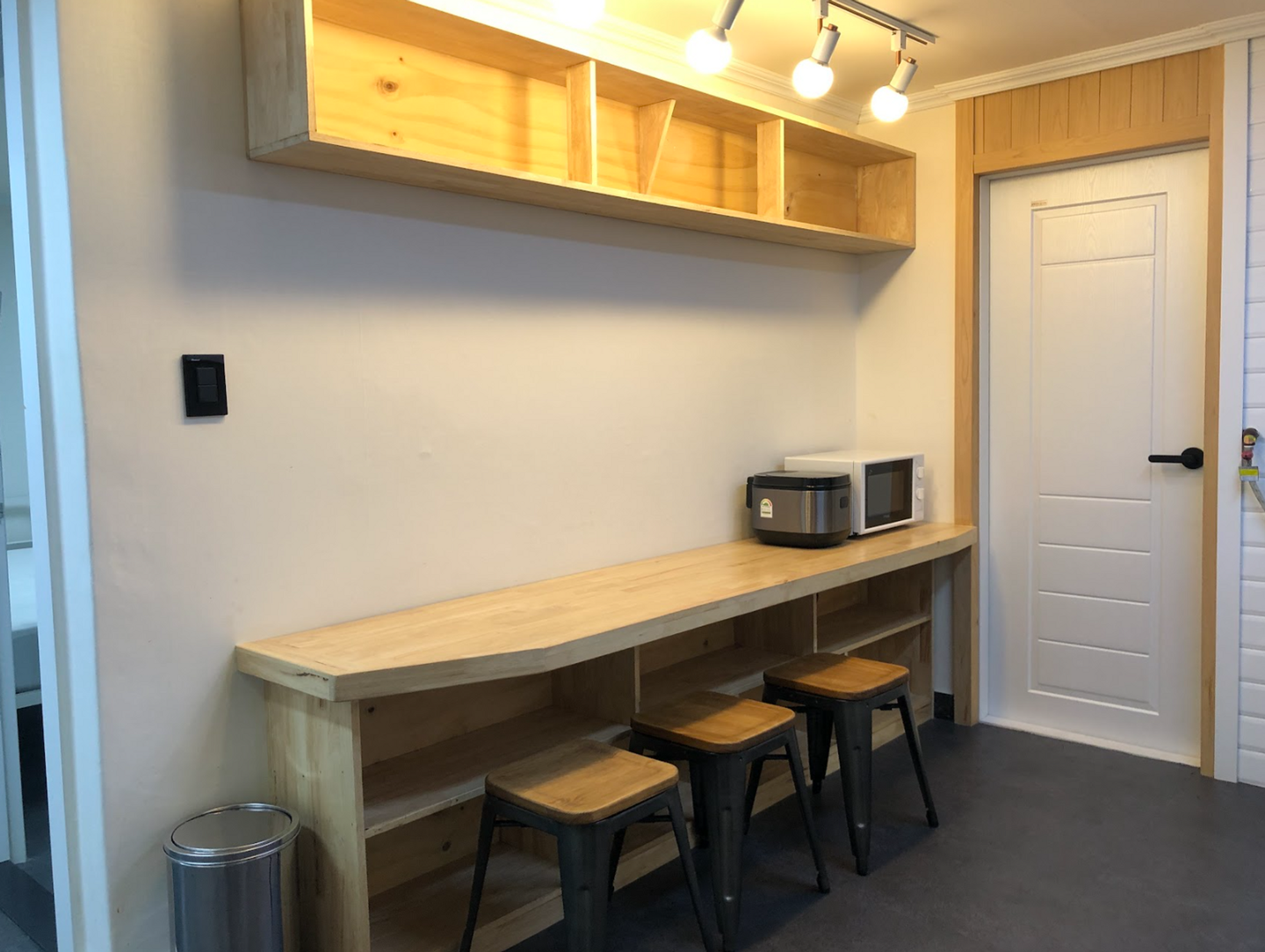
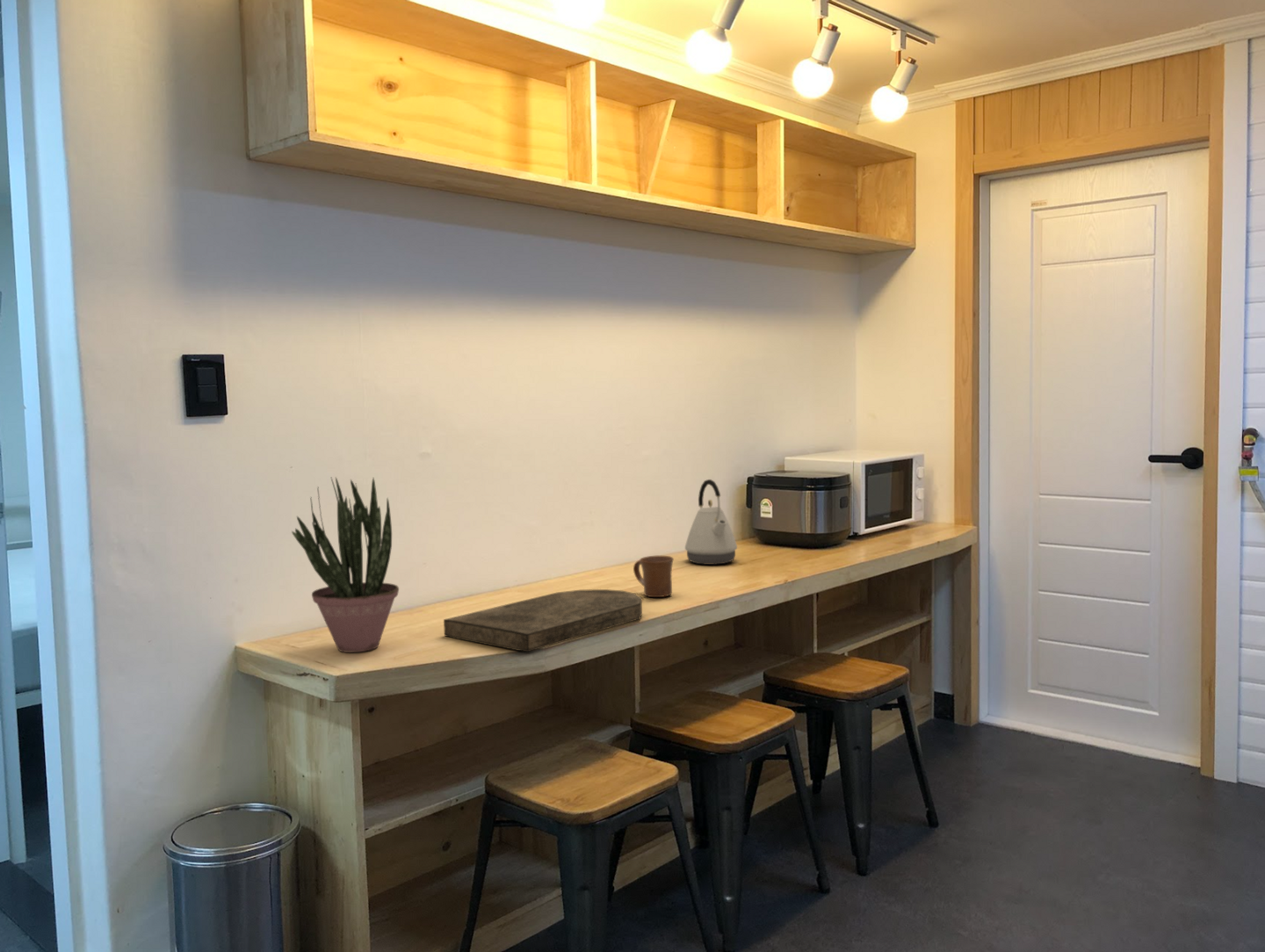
+ potted plant (346, 562)
+ cutting board (559, 615)
+ mug (652, 575)
+ kettle (711, 521)
